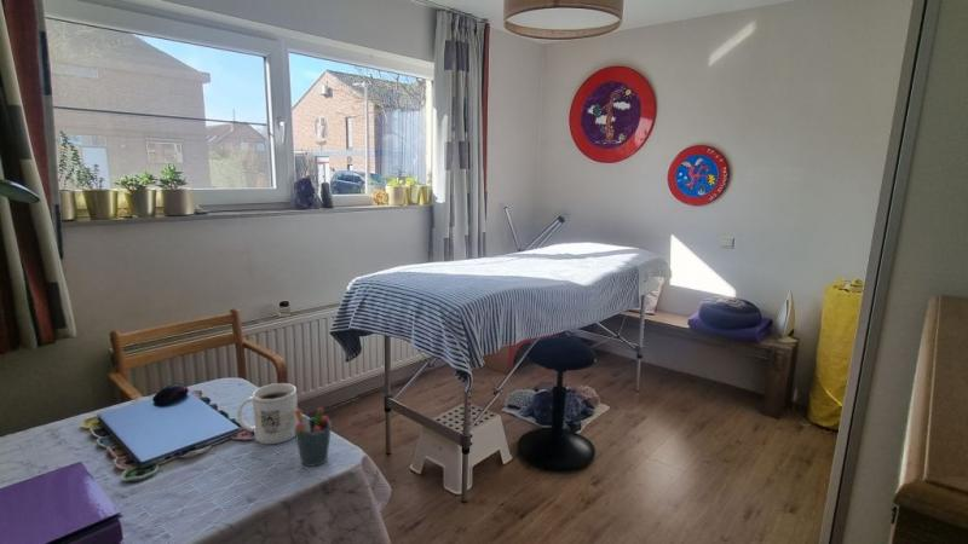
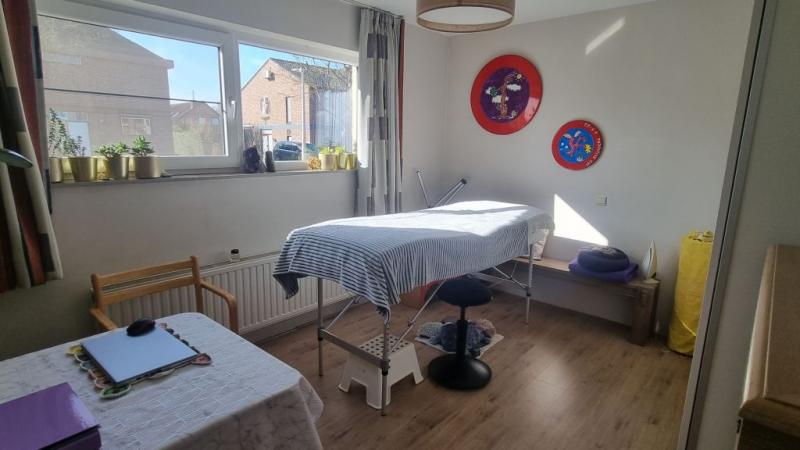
- mug (271, 412)
- pen holder (312, 433)
